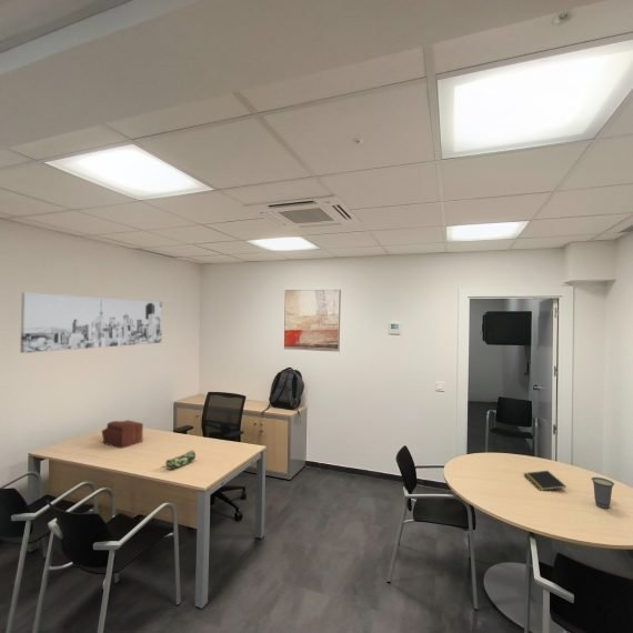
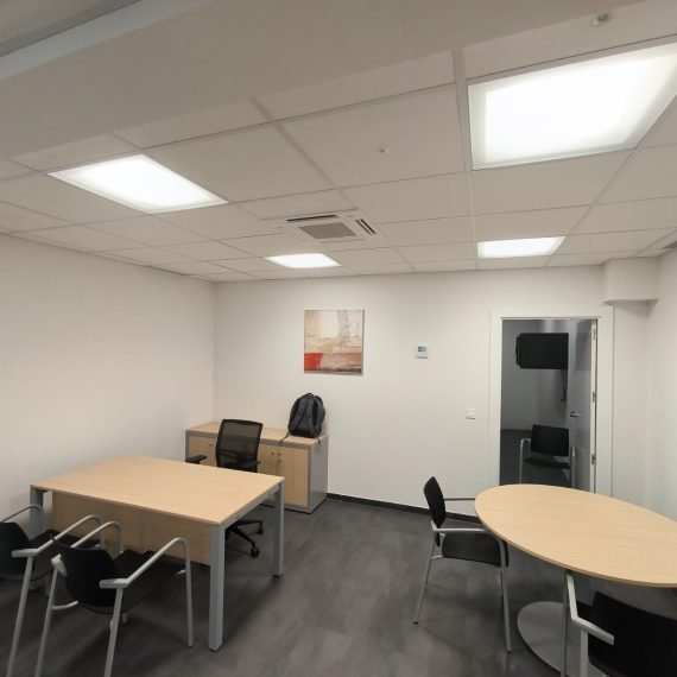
- cup (602, 493)
- notepad (543, 480)
- pencil case (180, 460)
- wall art (104, 322)
- sewing box (122, 431)
